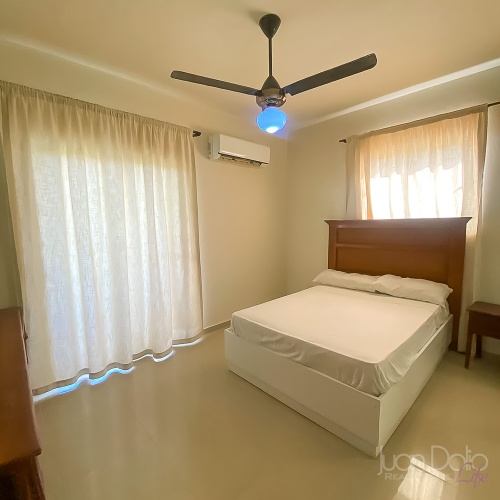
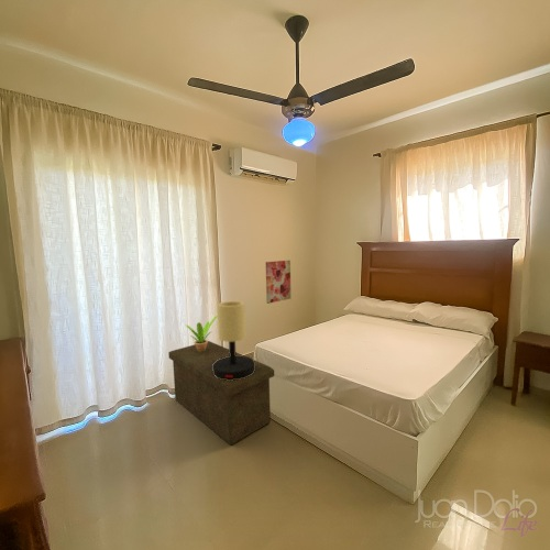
+ storage bench (218, 384)
+ table lamp (232, 337)
+ potted plant (199, 334)
+ wall art (278, 280)
